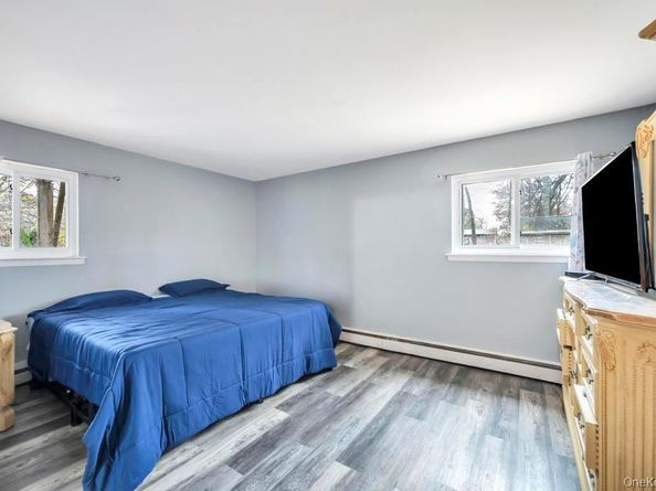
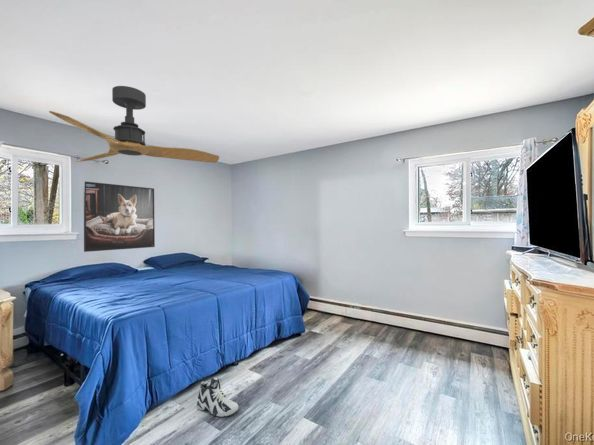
+ ceiling fan (144, 131)
+ sneaker (217, 394)
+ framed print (122, 217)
